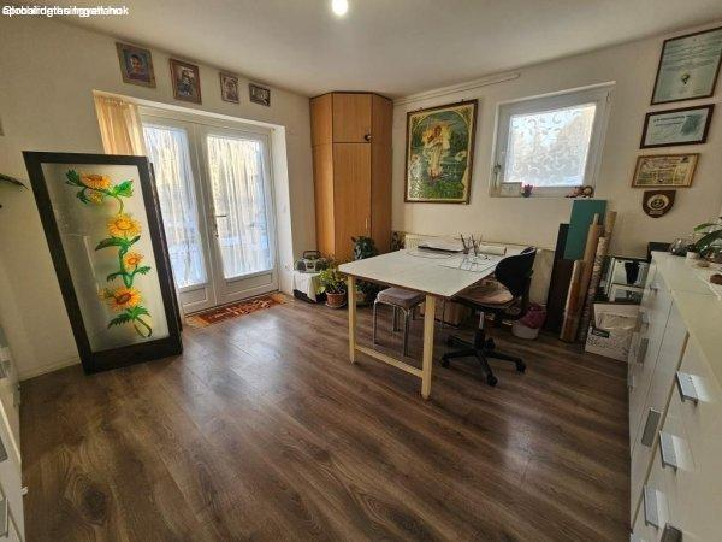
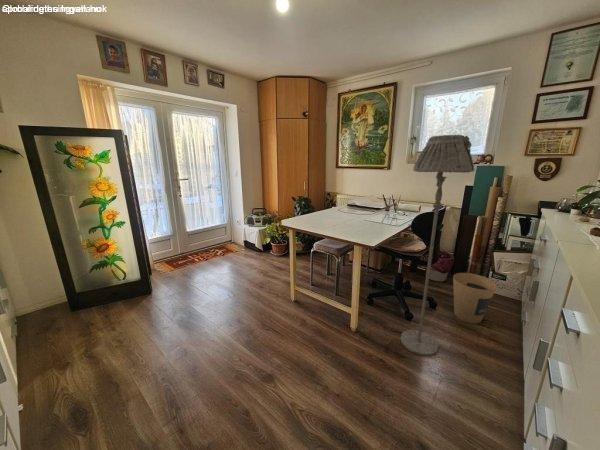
+ trash can (470, 298)
+ floor lamp (431, 251)
